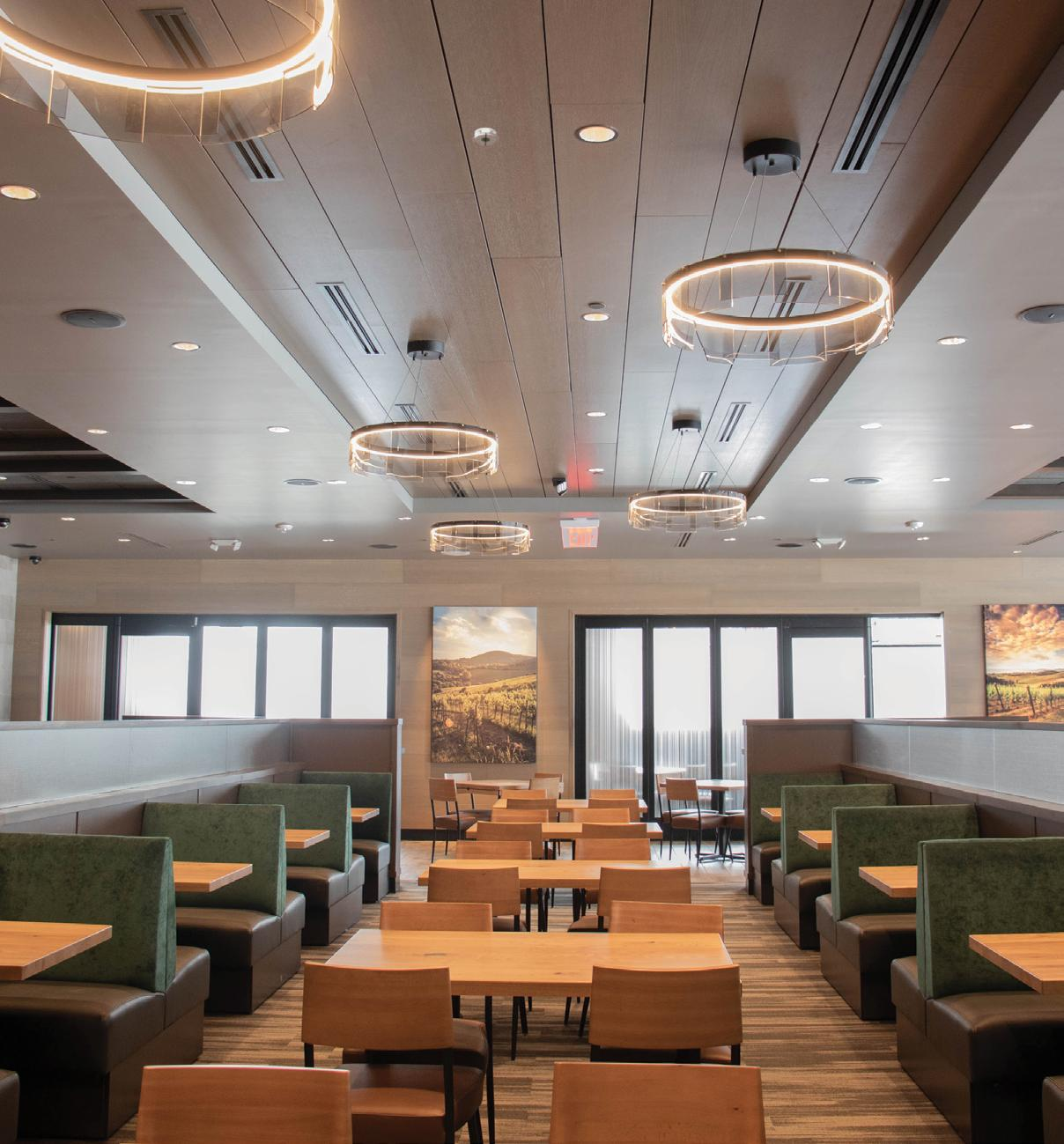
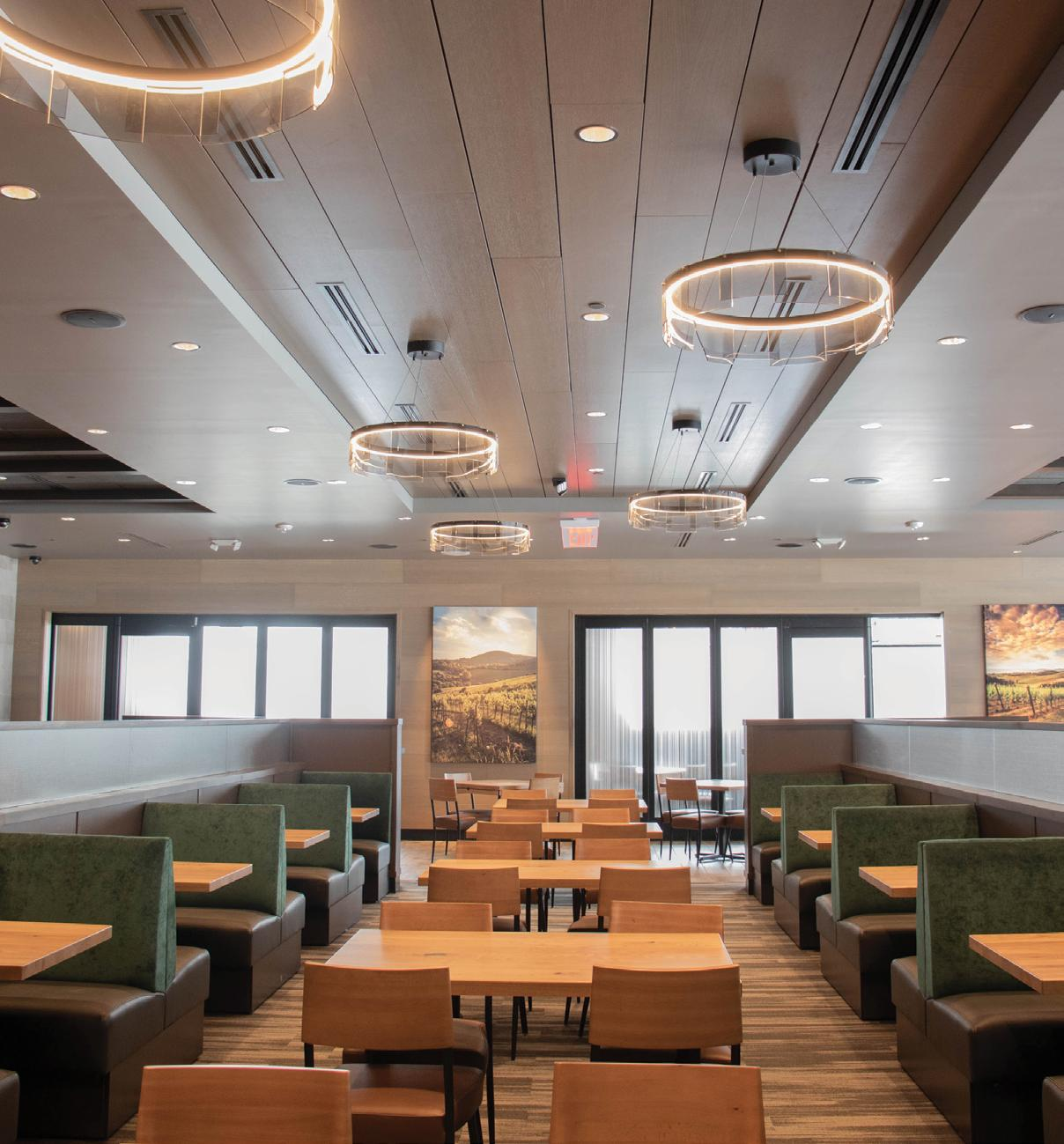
- smoke detector (484, 137)
